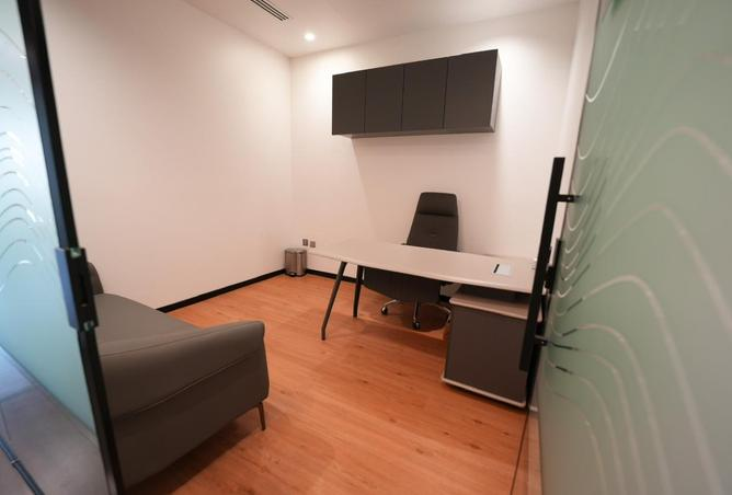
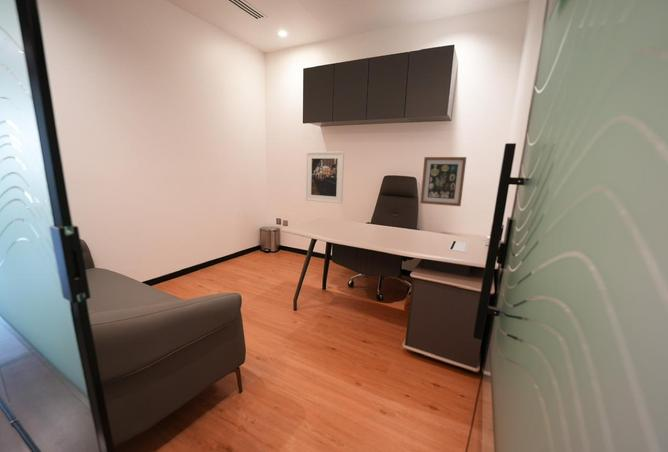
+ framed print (324, 177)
+ wall art (442, 181)
